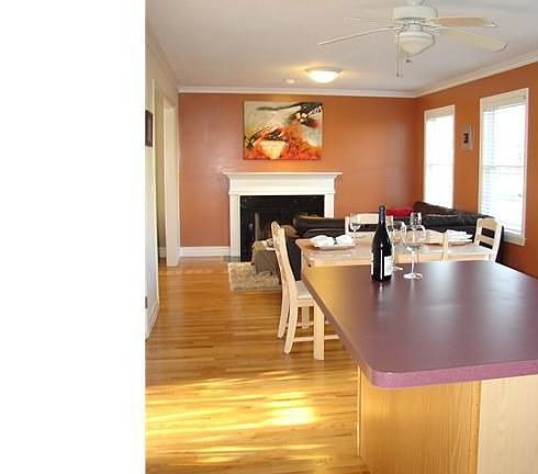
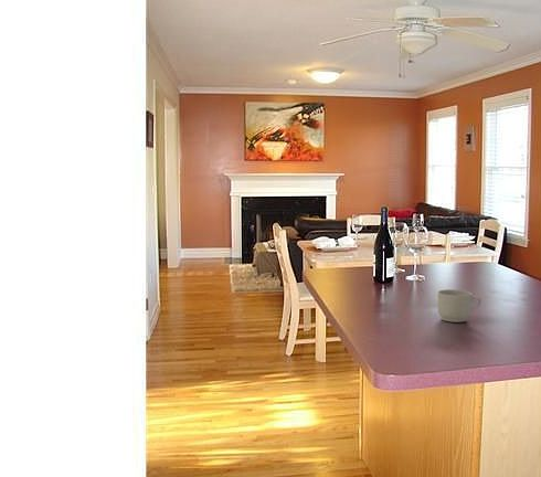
+ mug (458, 306)
